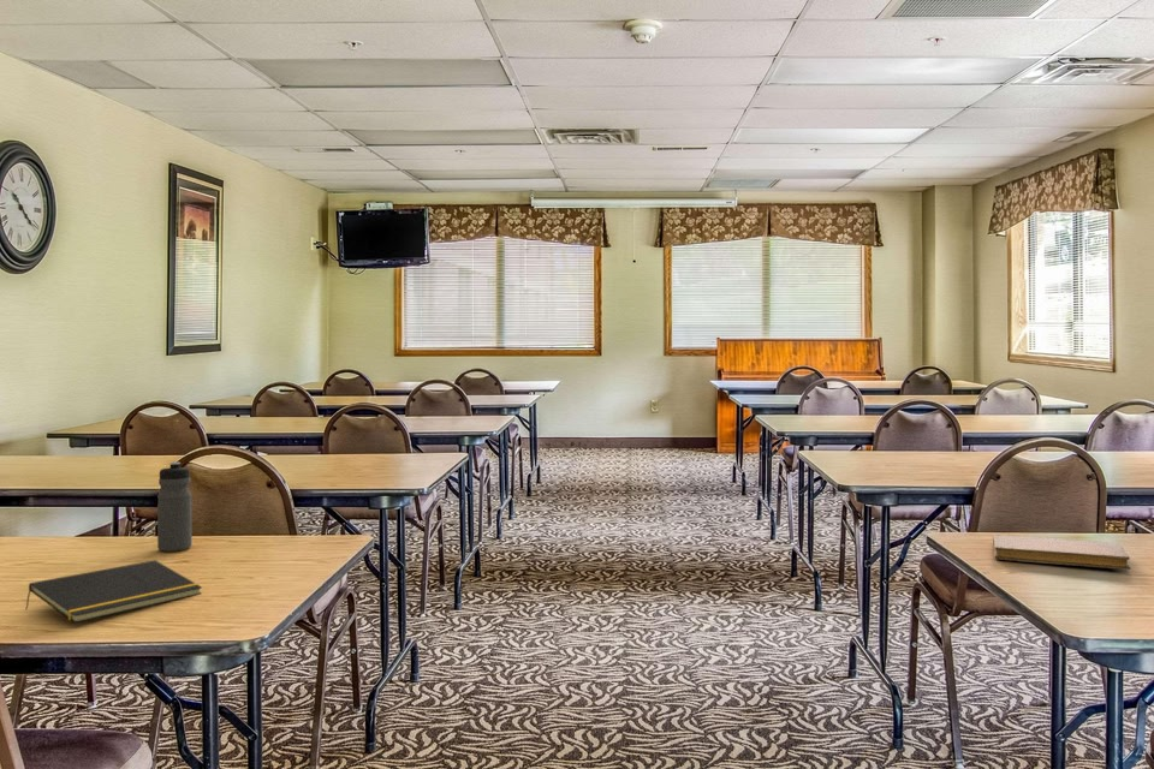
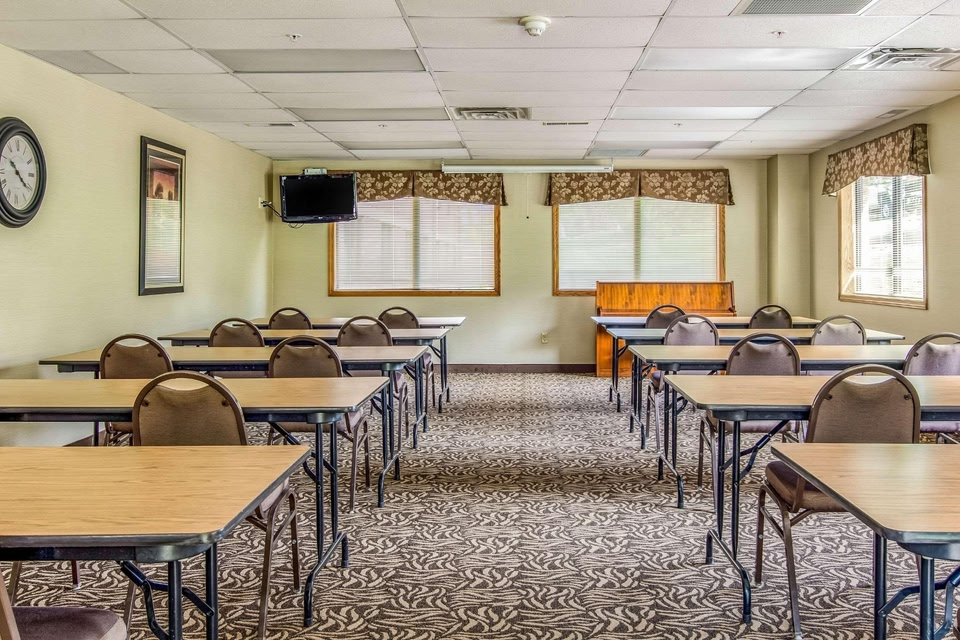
- notepad (118, 588)
- water bottle (174, 505)
- notebook (1057, 550)
